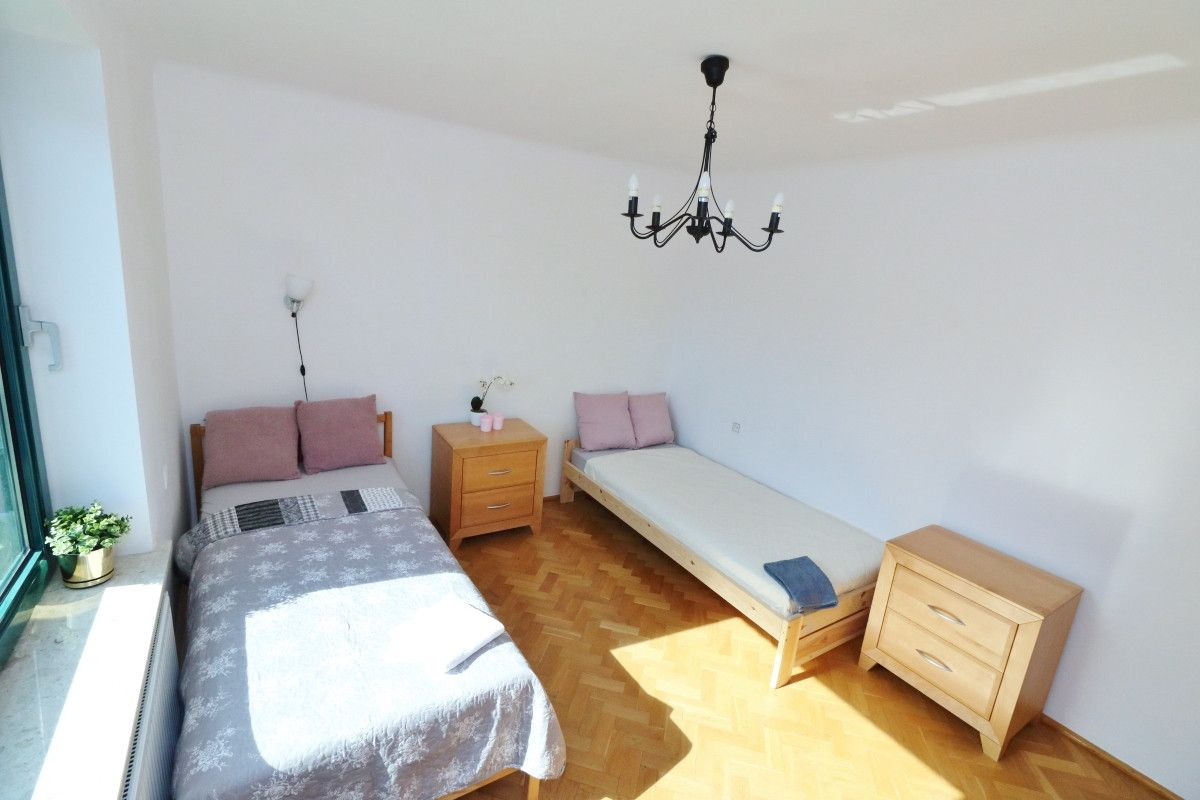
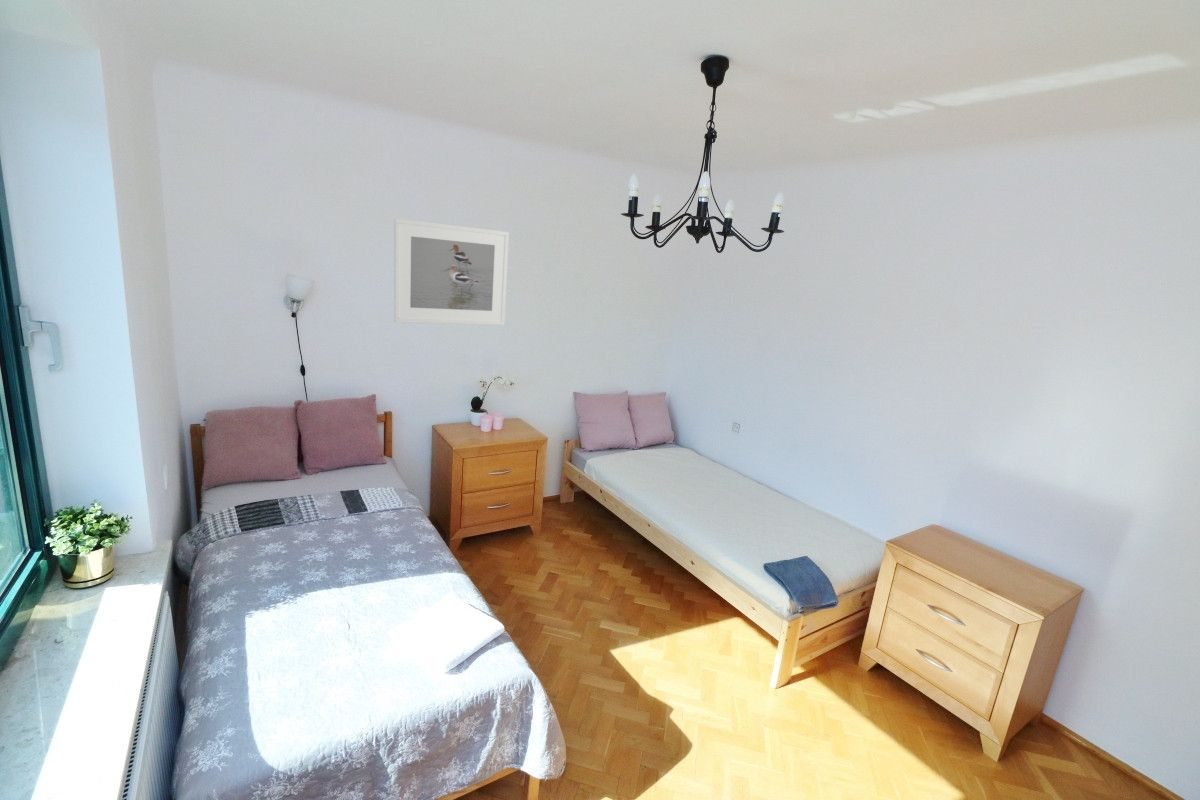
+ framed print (453, 275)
